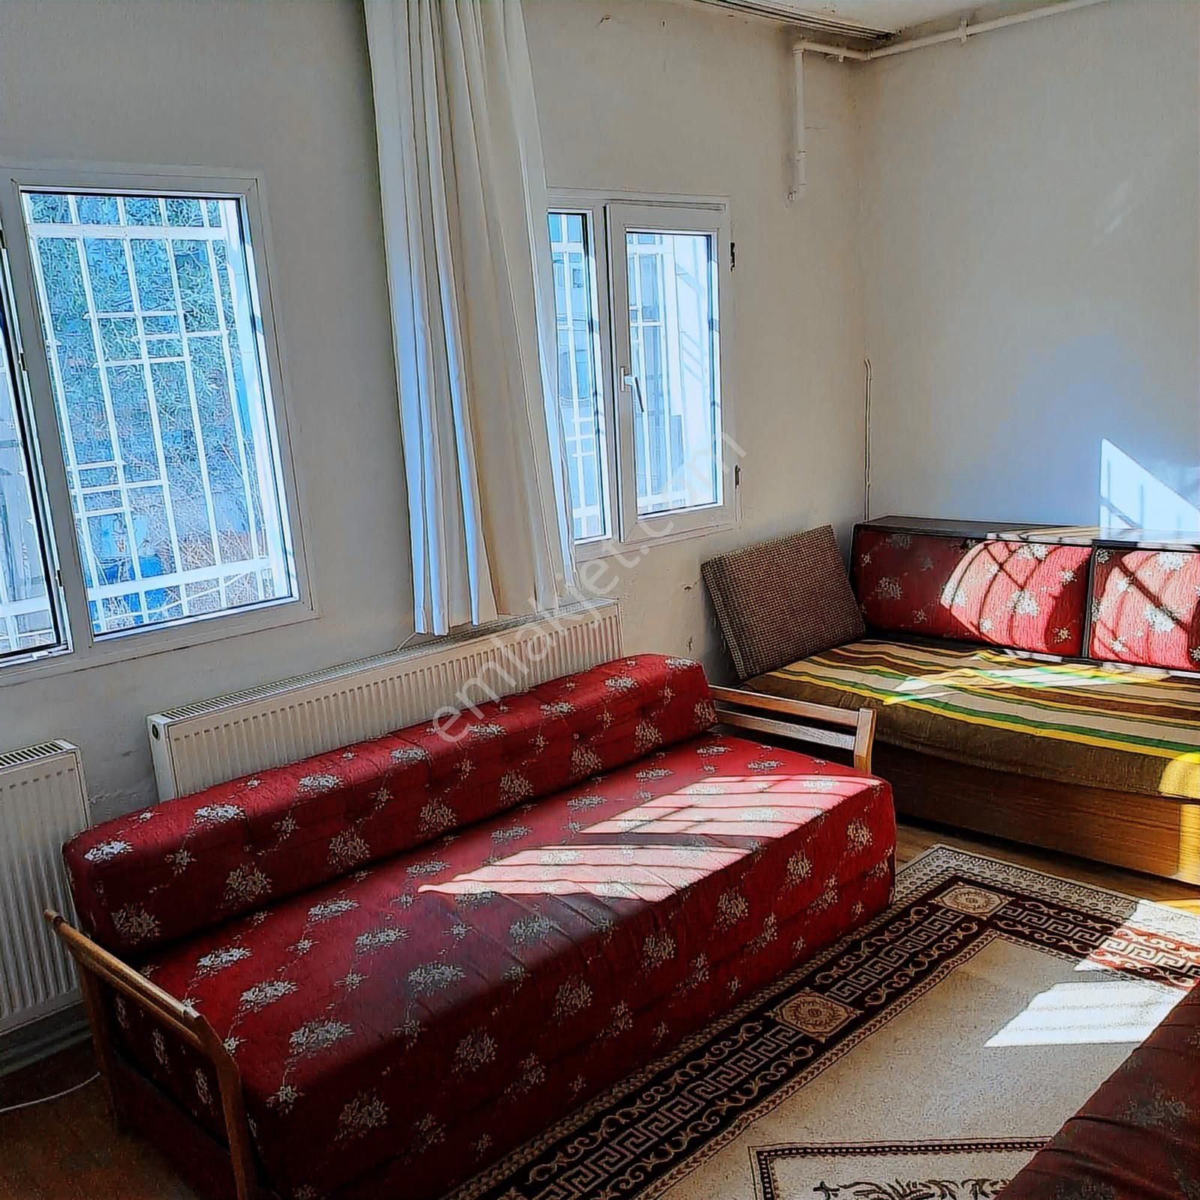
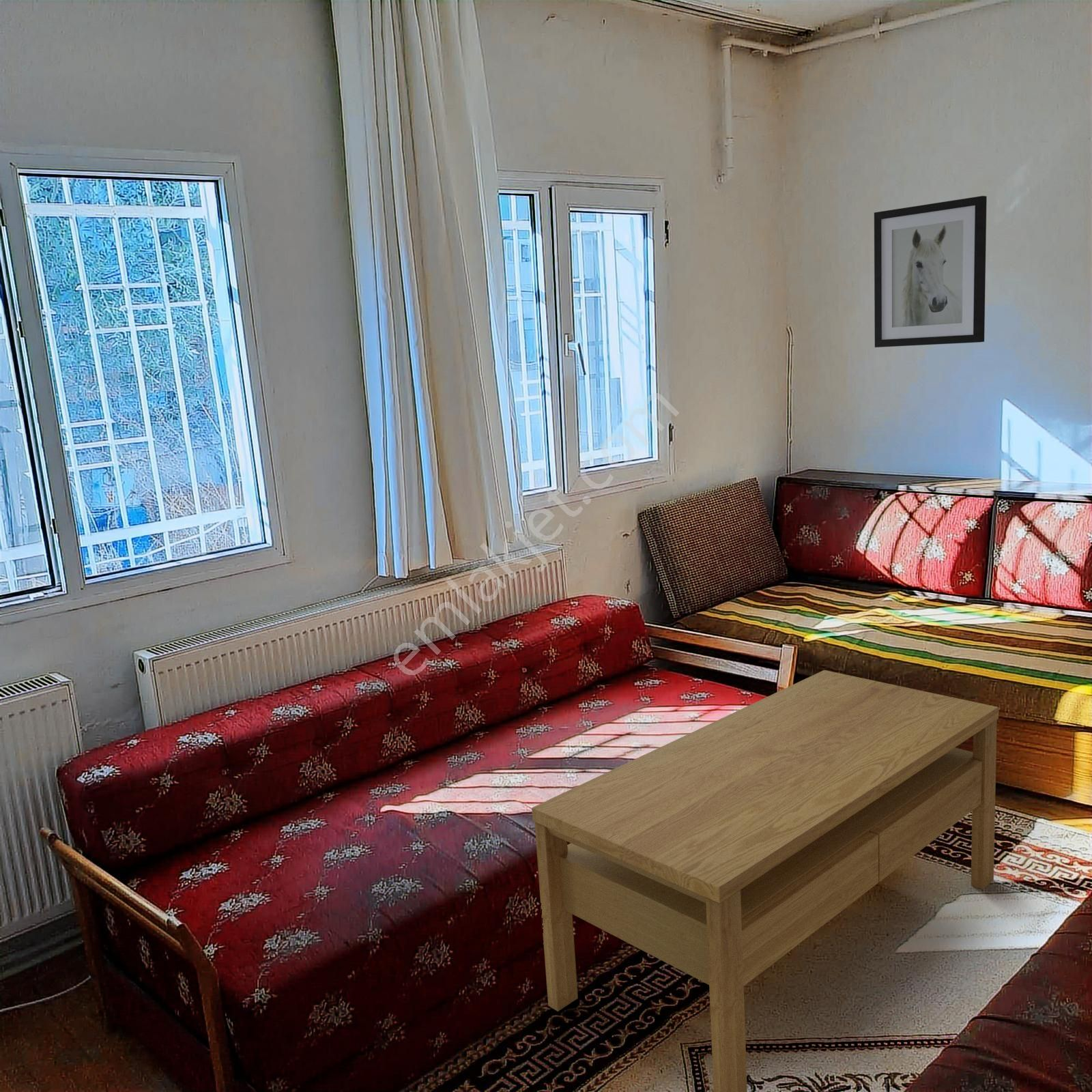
+ wall art (928, 275)
+ coffee table (786, 847)
